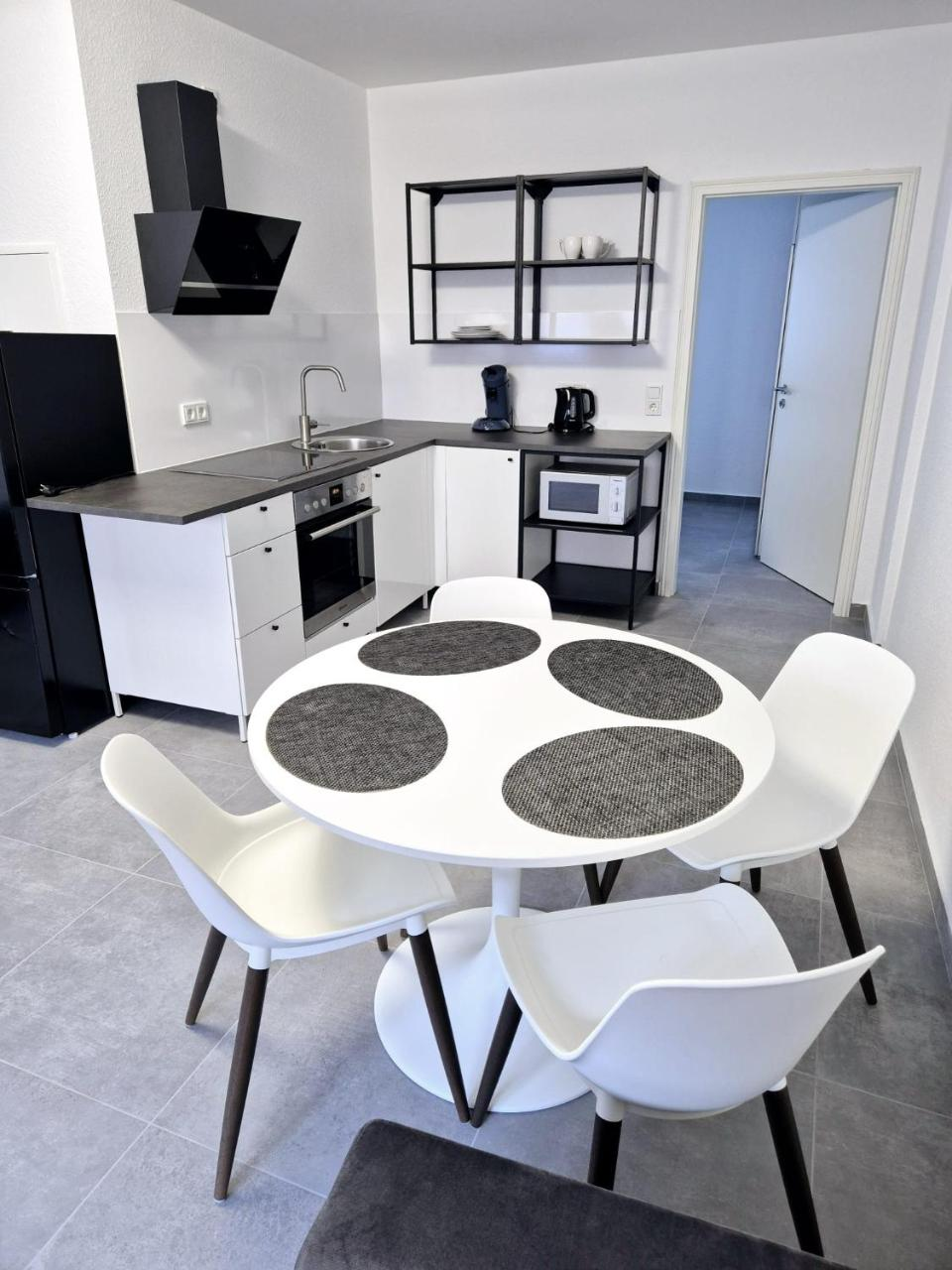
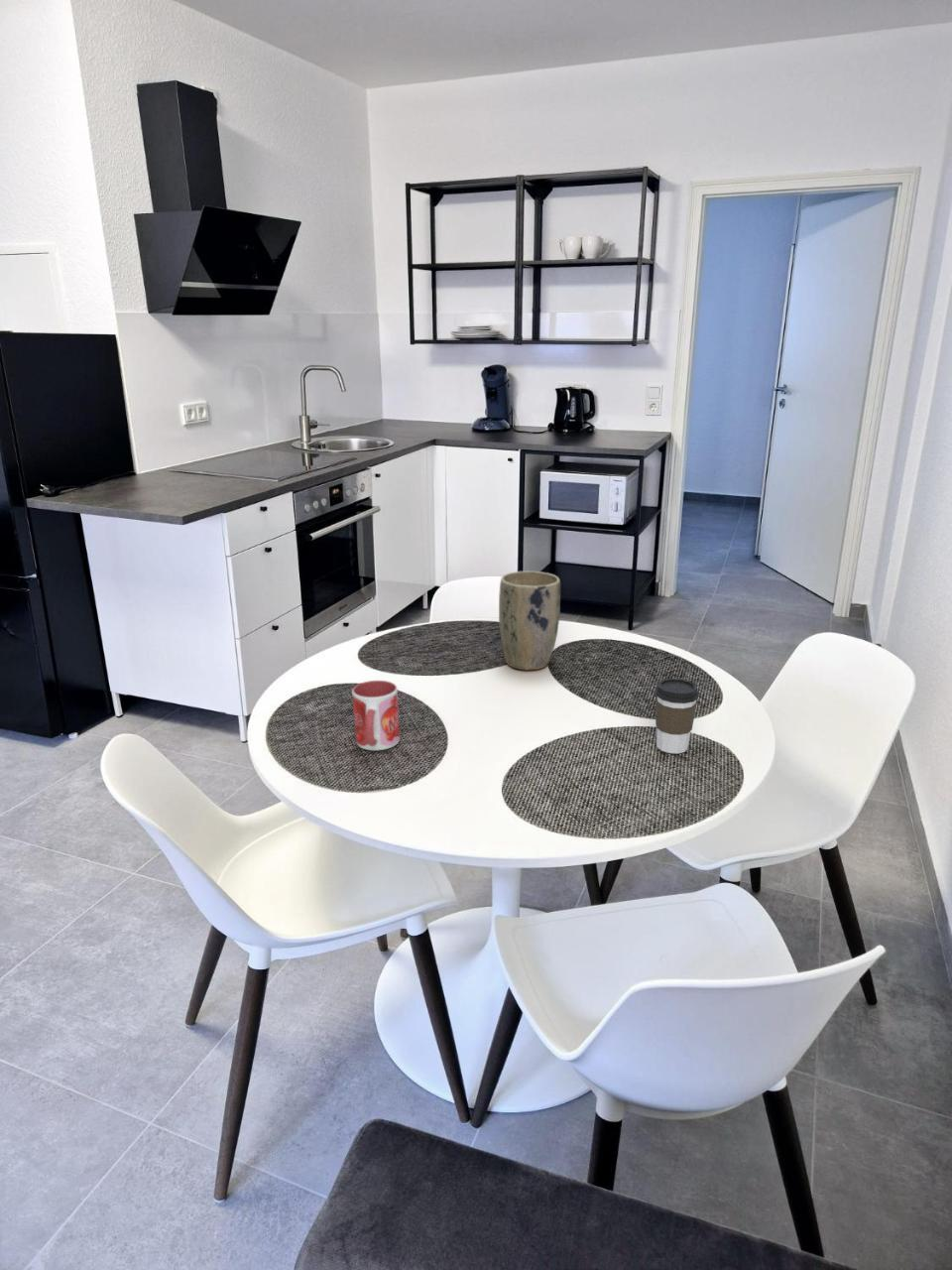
+ plant pot (529, 621)
+ coffee cup (674, 716)
+ mug (373, 719)
